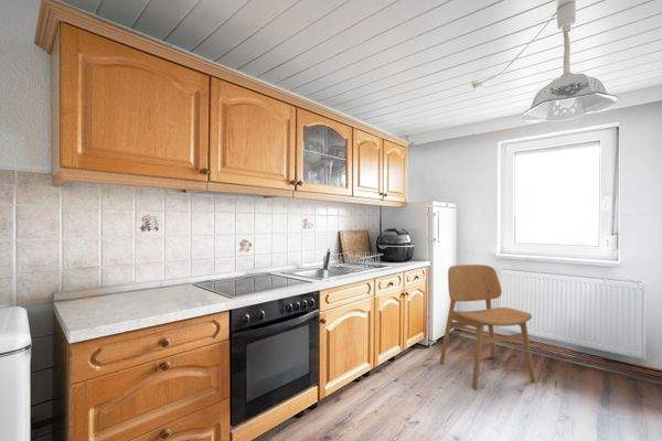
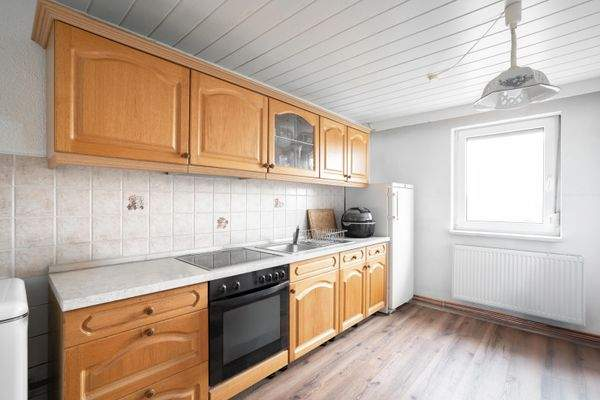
- dining chair (485, 320)
